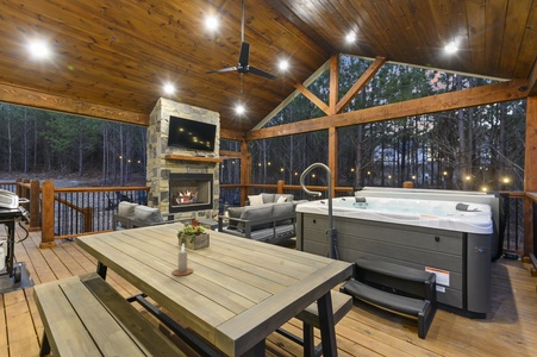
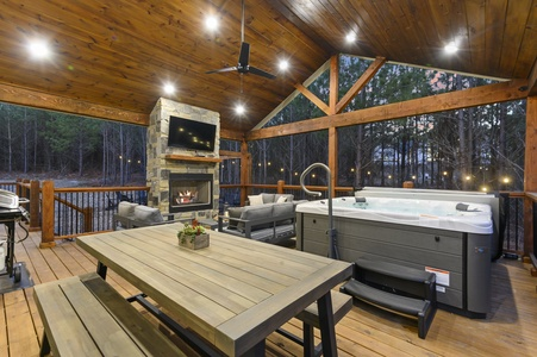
- candle (182, 257)
